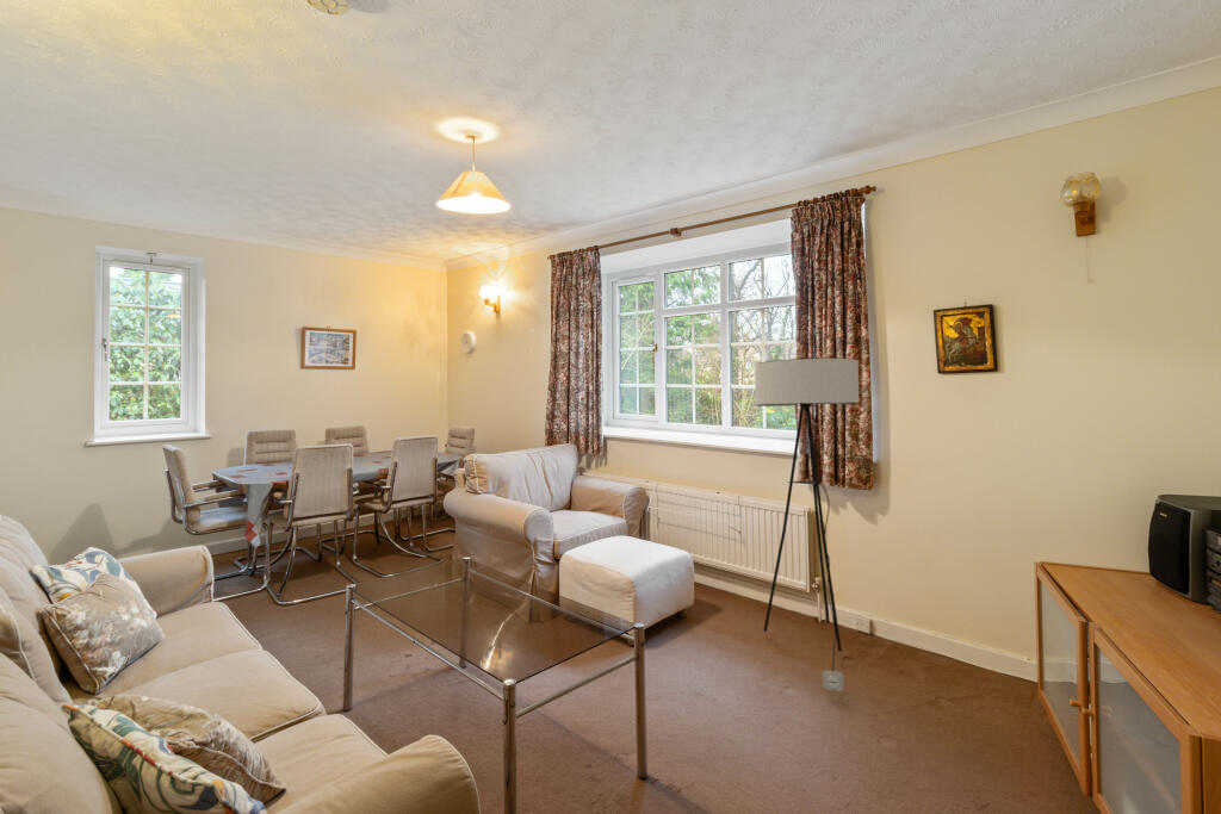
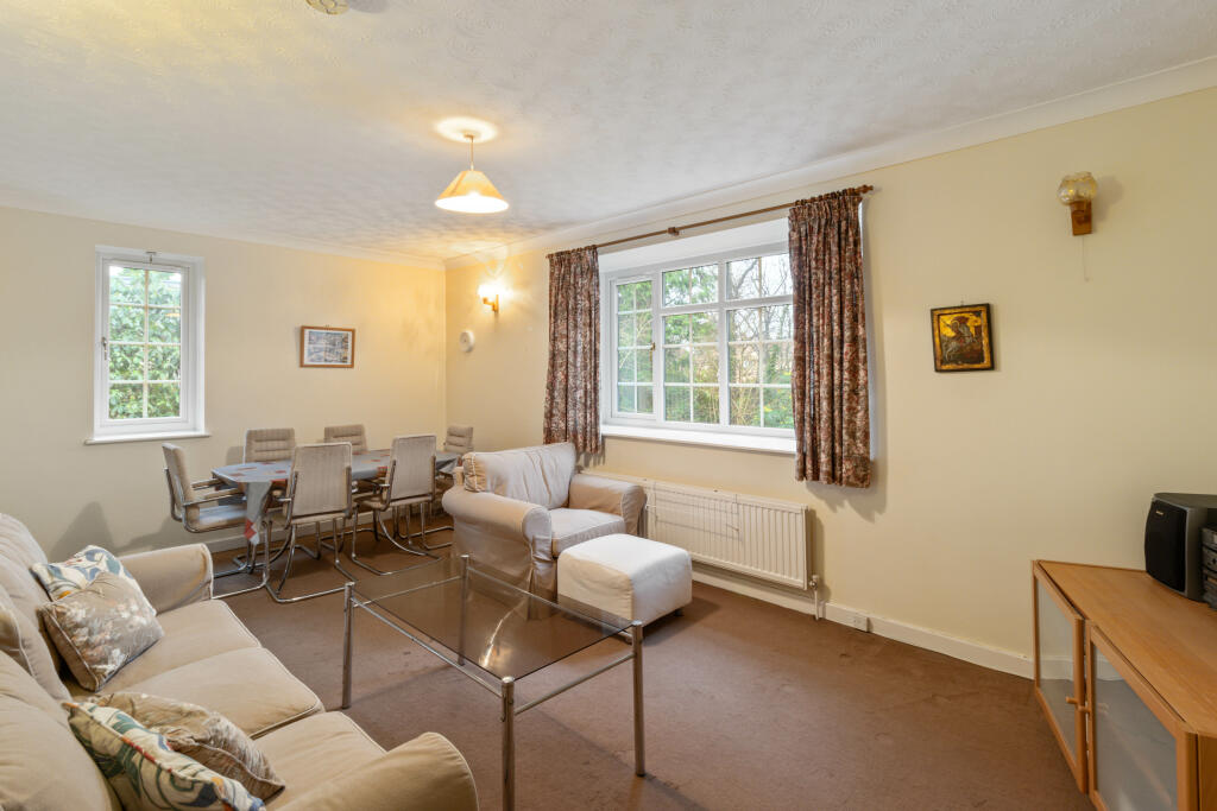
- floor lamp (814, 504)
